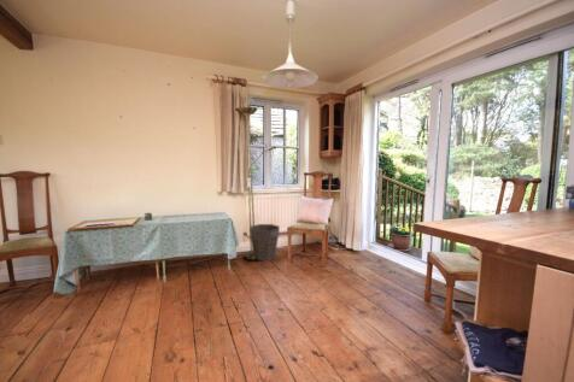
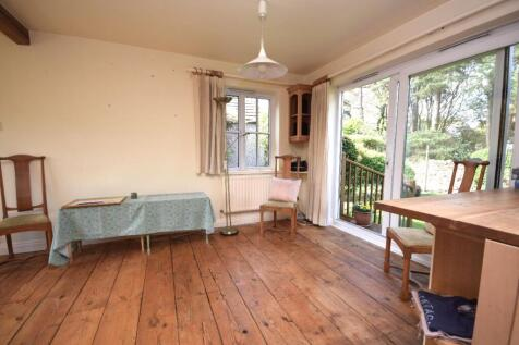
- waste bin (264, 241)
